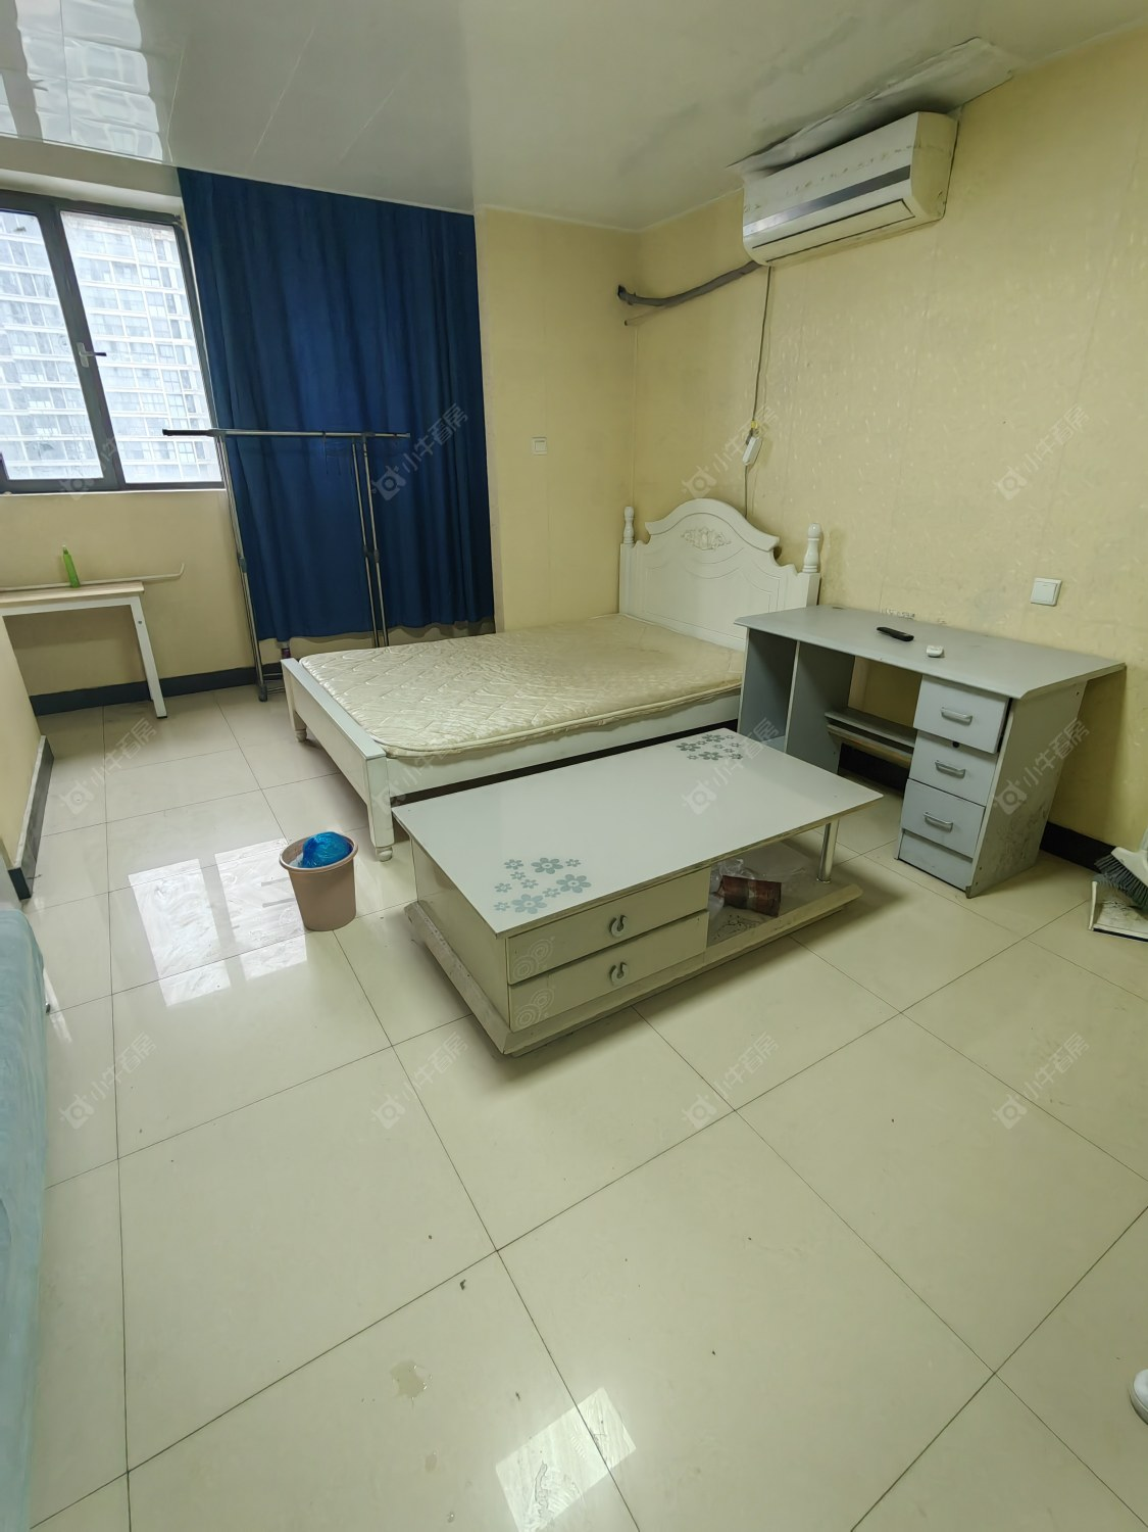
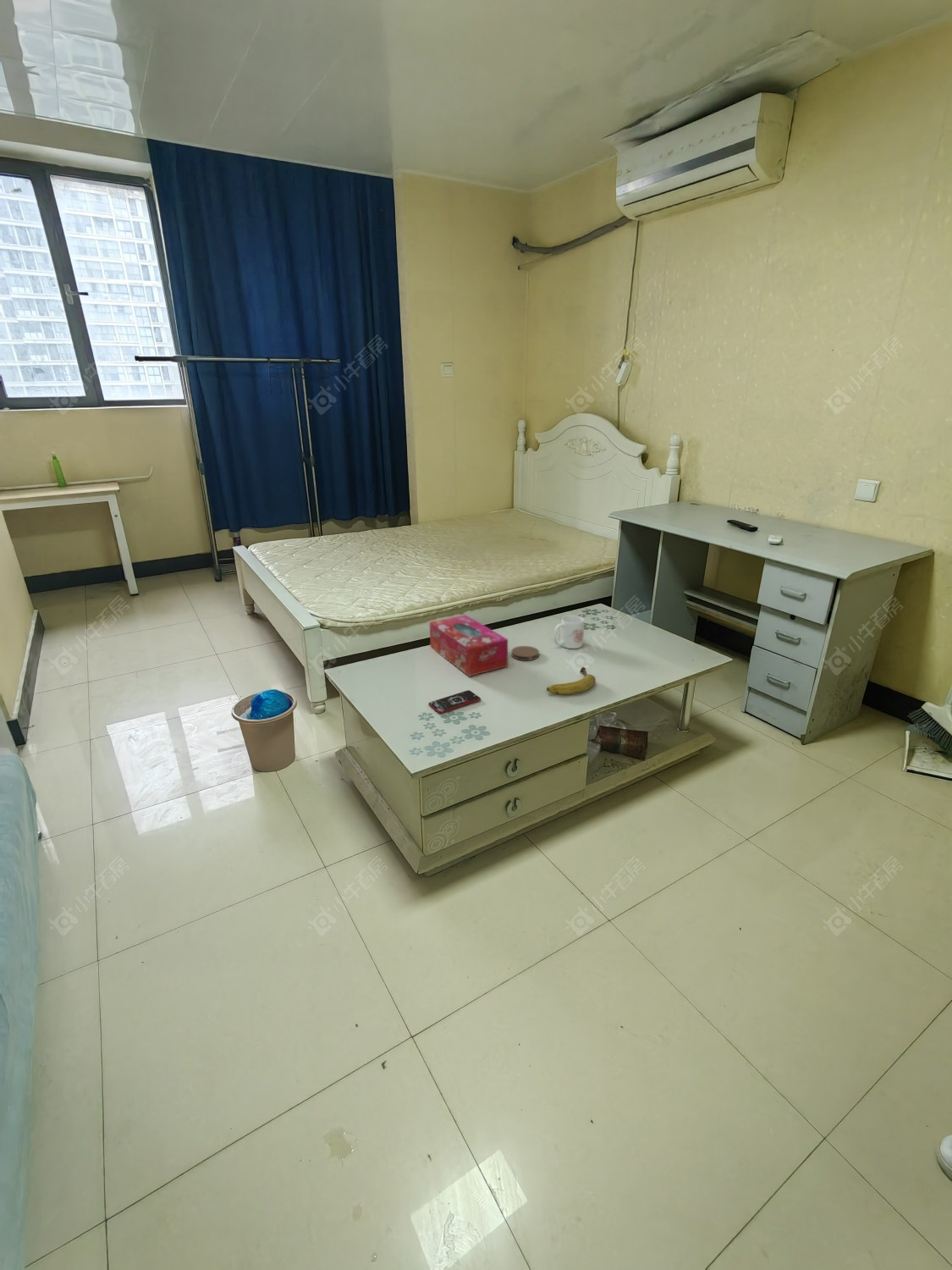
+ coaster (525, 653)
+ smartphone (454, 701)
+ mug (568, 632)
+ fruit (570, 682)
+ tissue box (467, 643)
